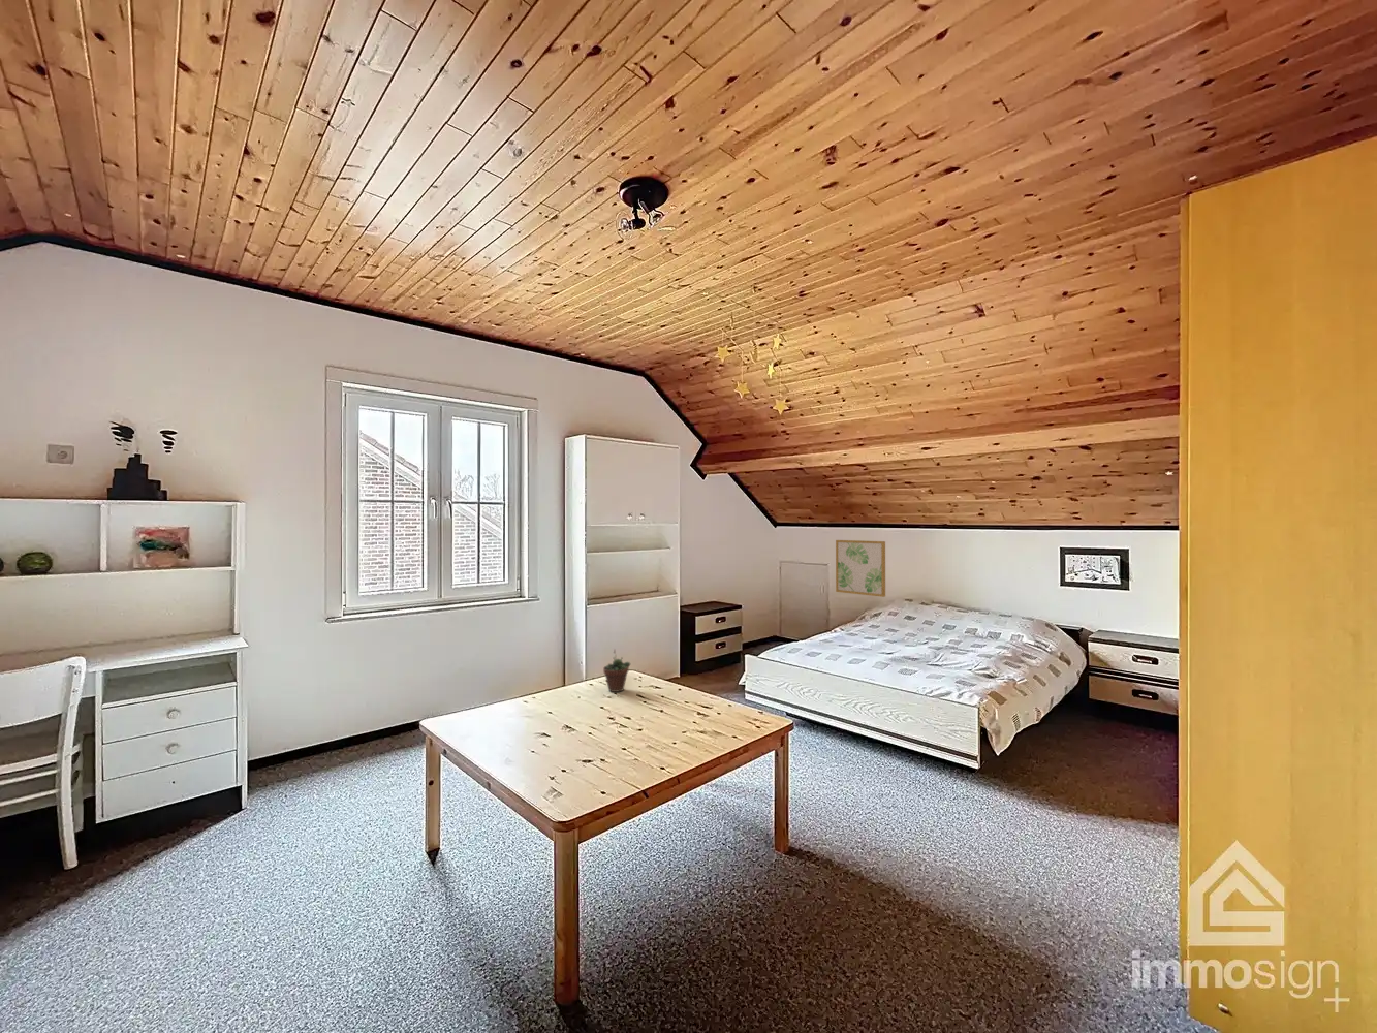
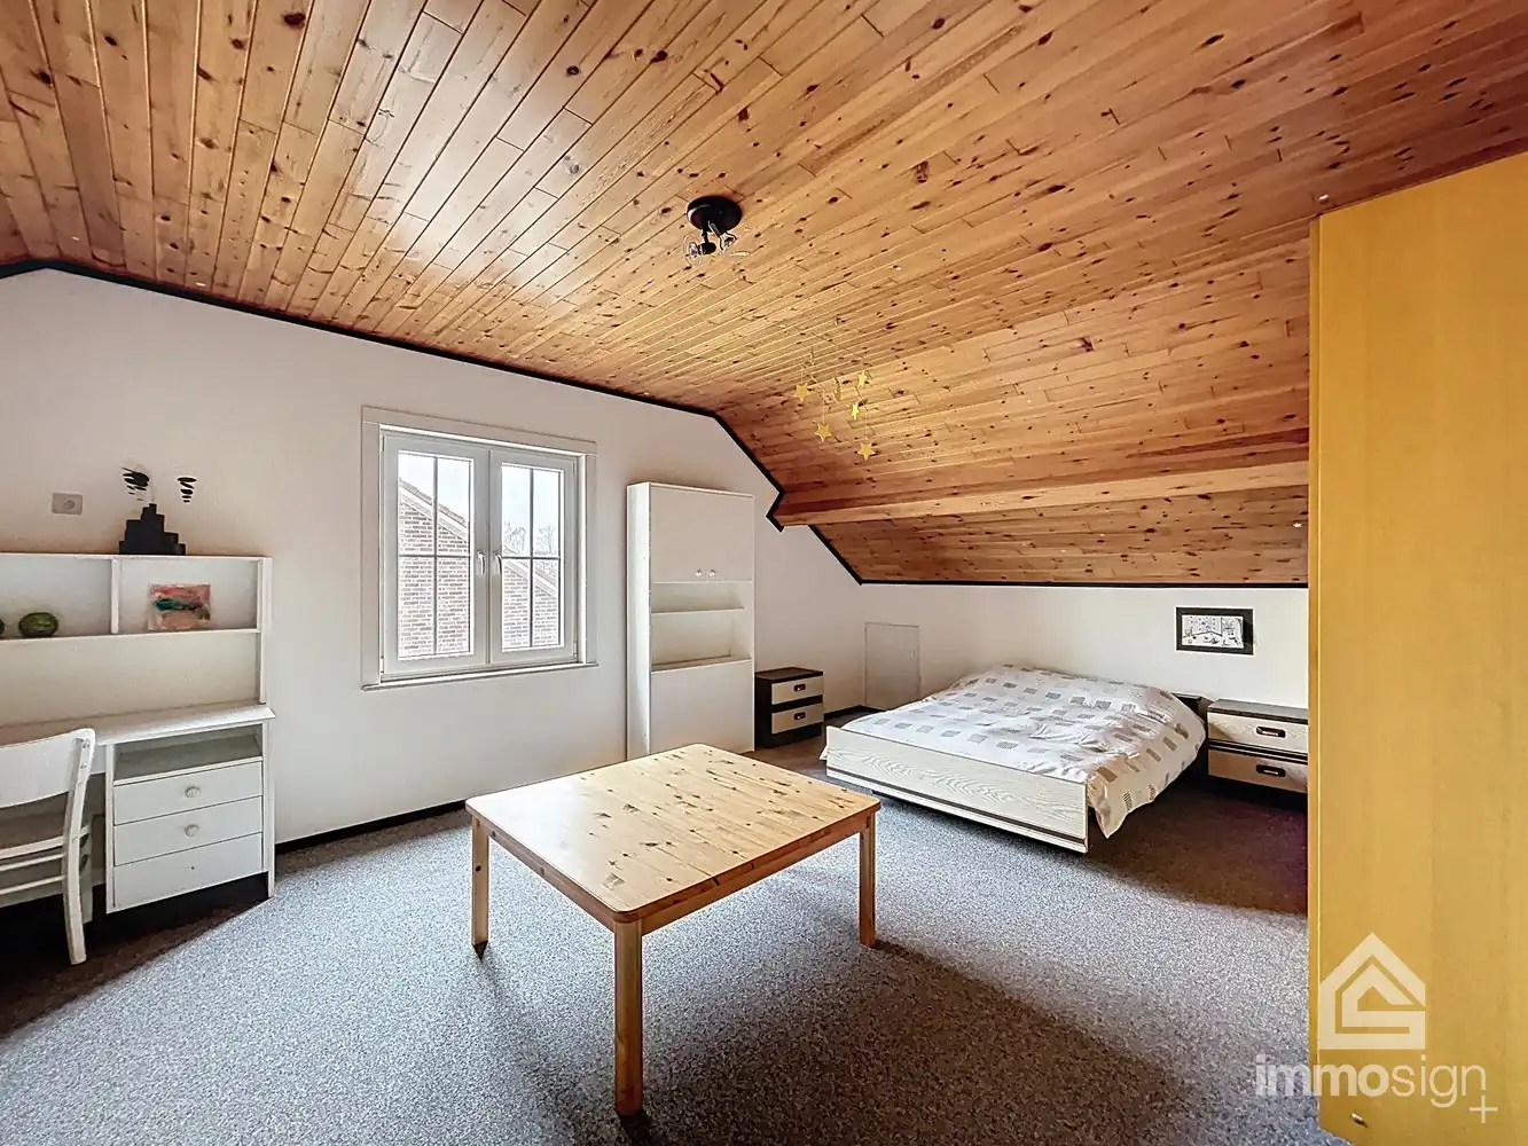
- wall art (859, 567)
- succulent plant (615, 669)
